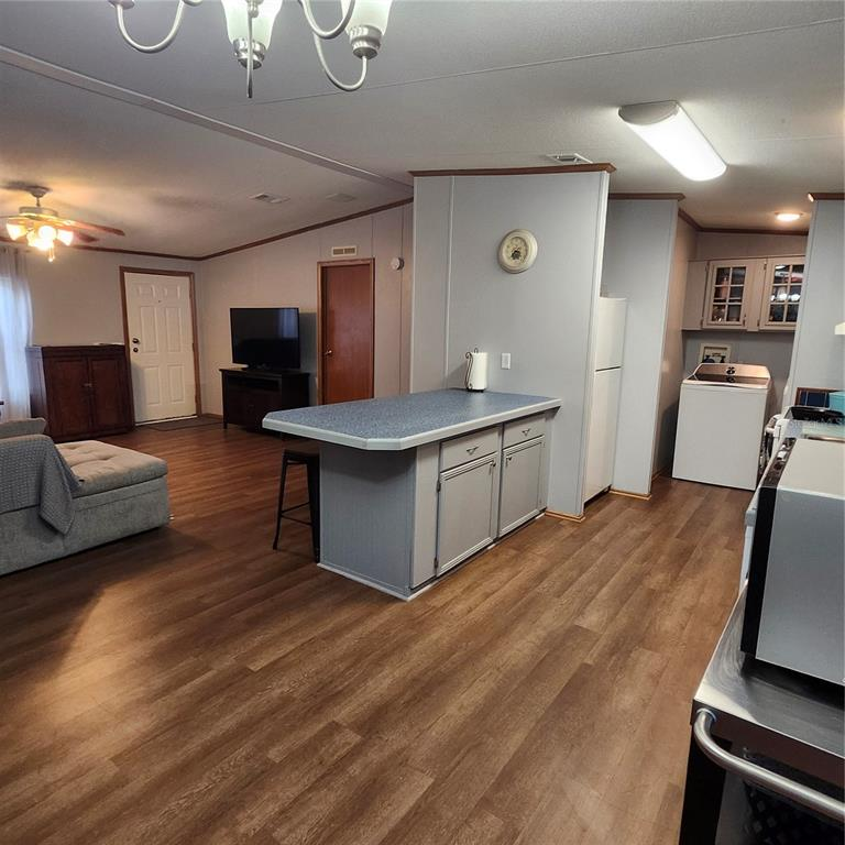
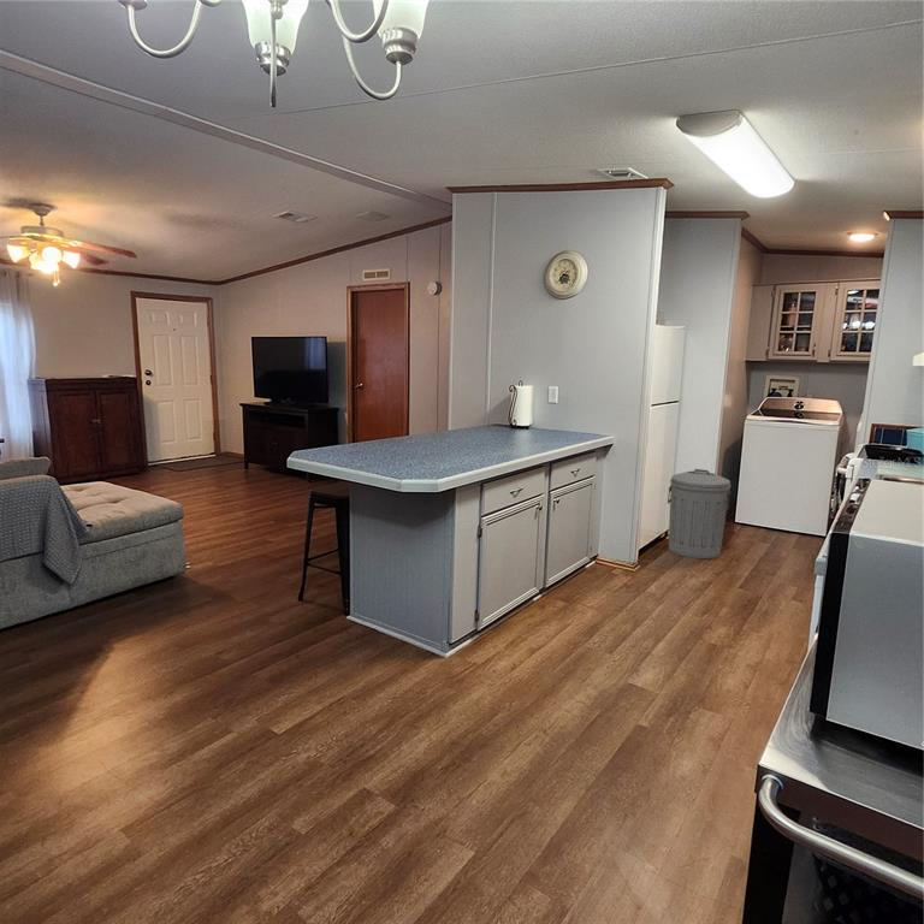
+ trash can (697, 510)
